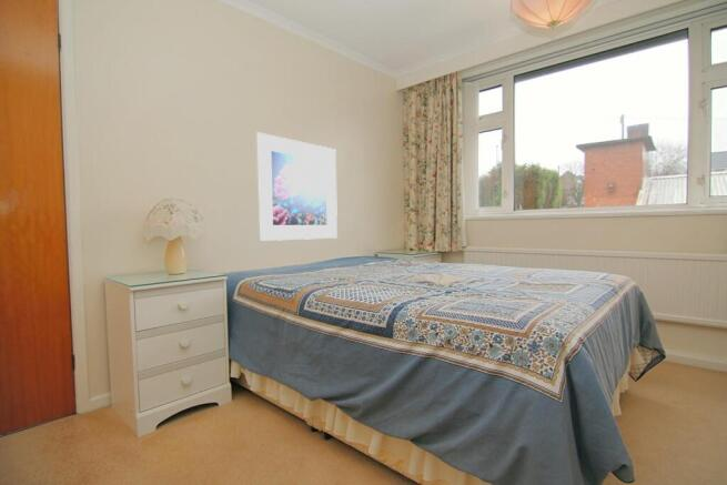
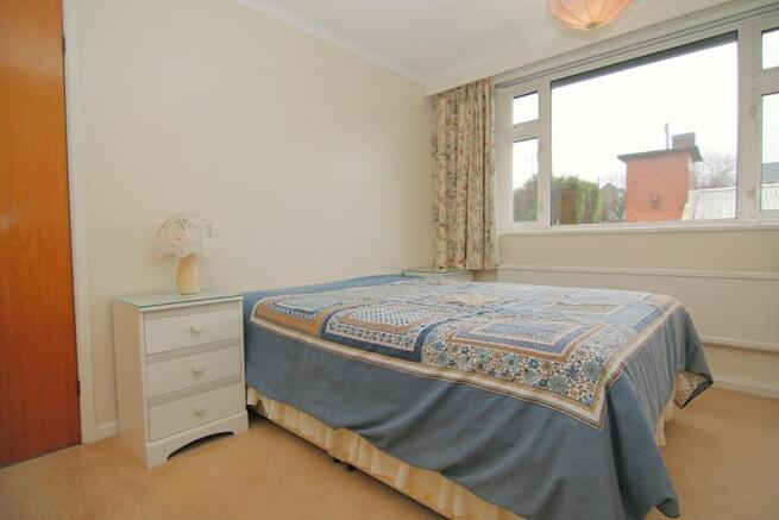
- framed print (301, 190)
